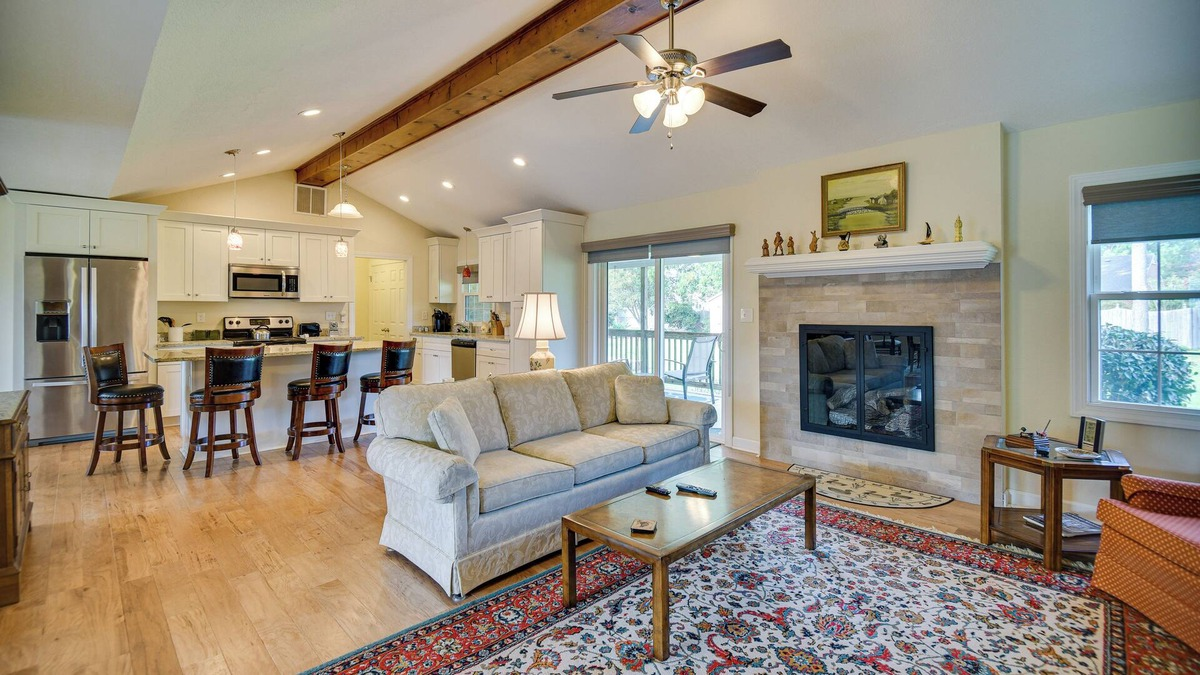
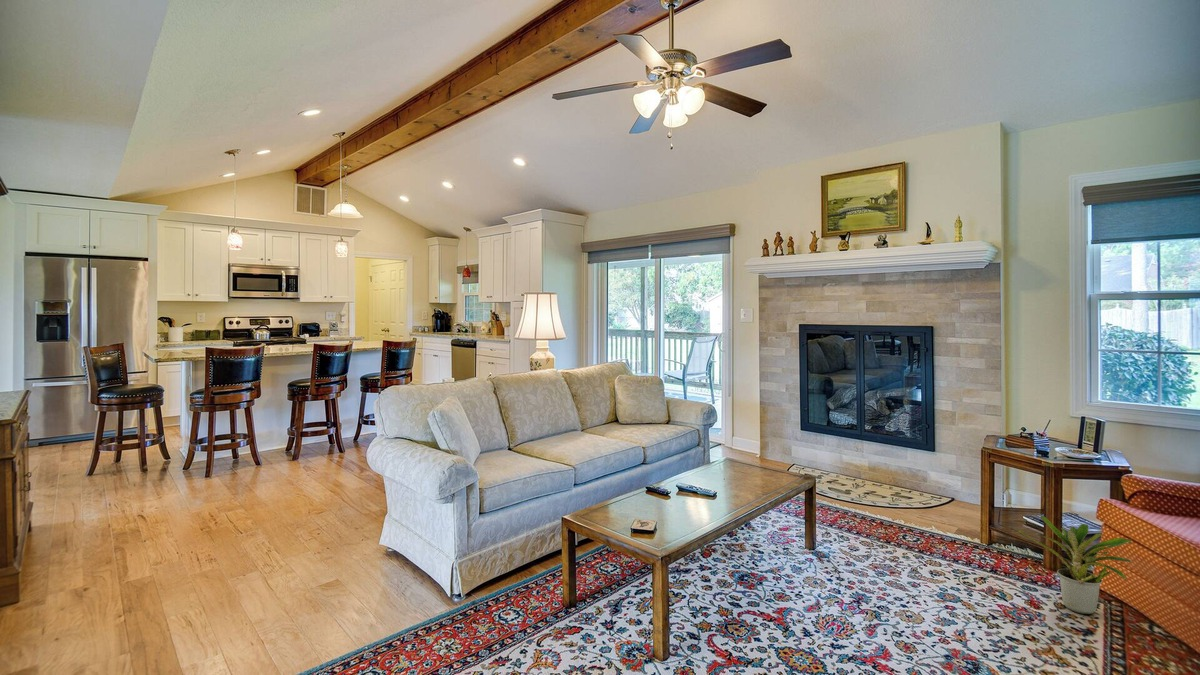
+ potted plant (1078, 566)
